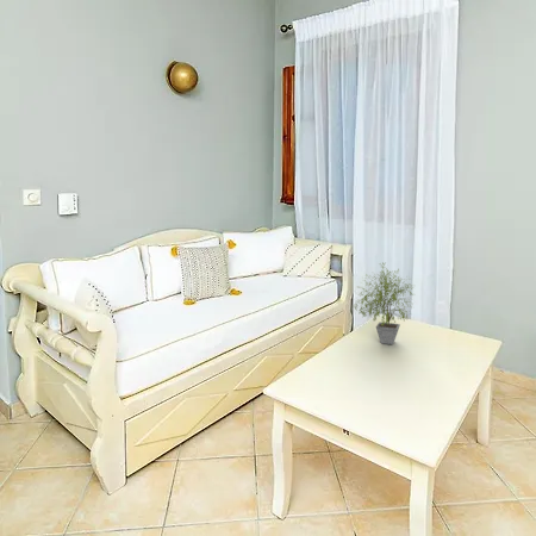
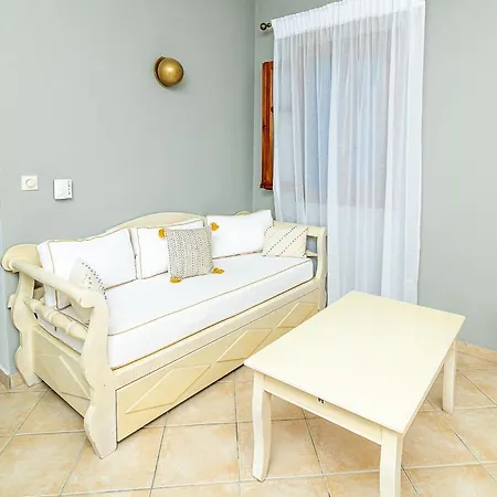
- potted plant (384, 304)
